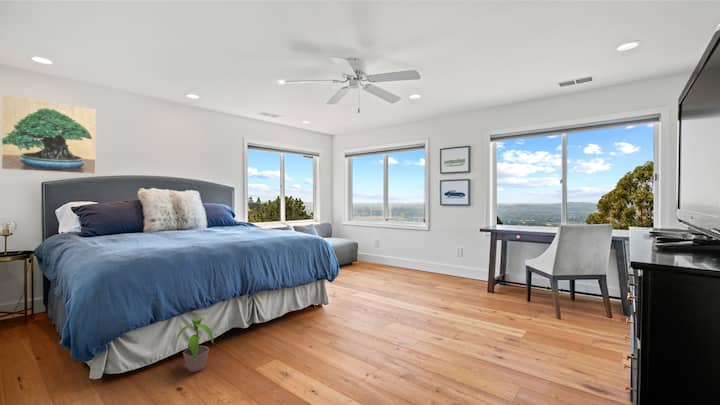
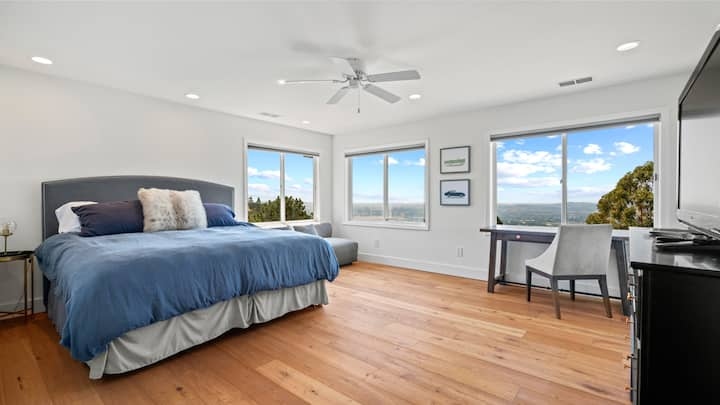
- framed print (51, 137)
- potted plant (195, 344)
